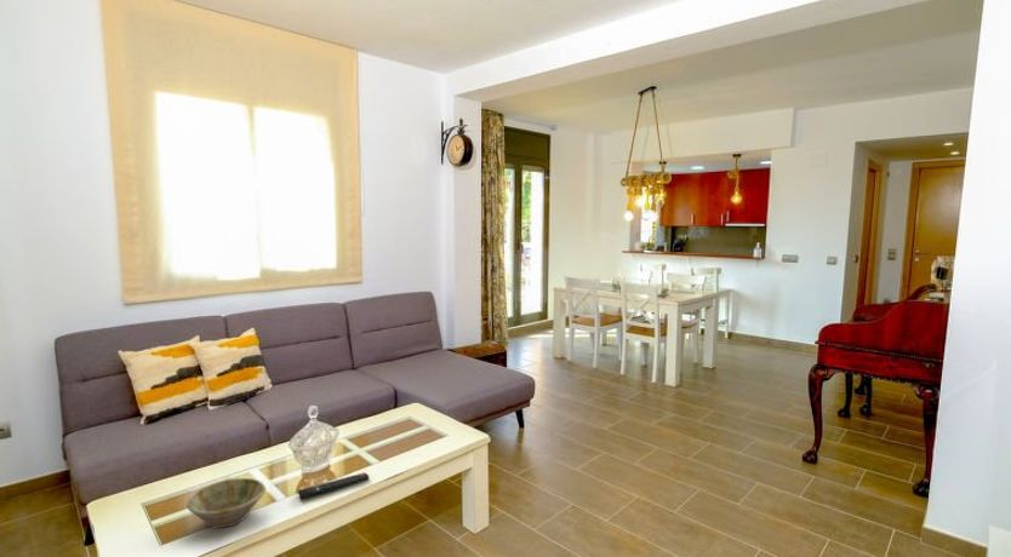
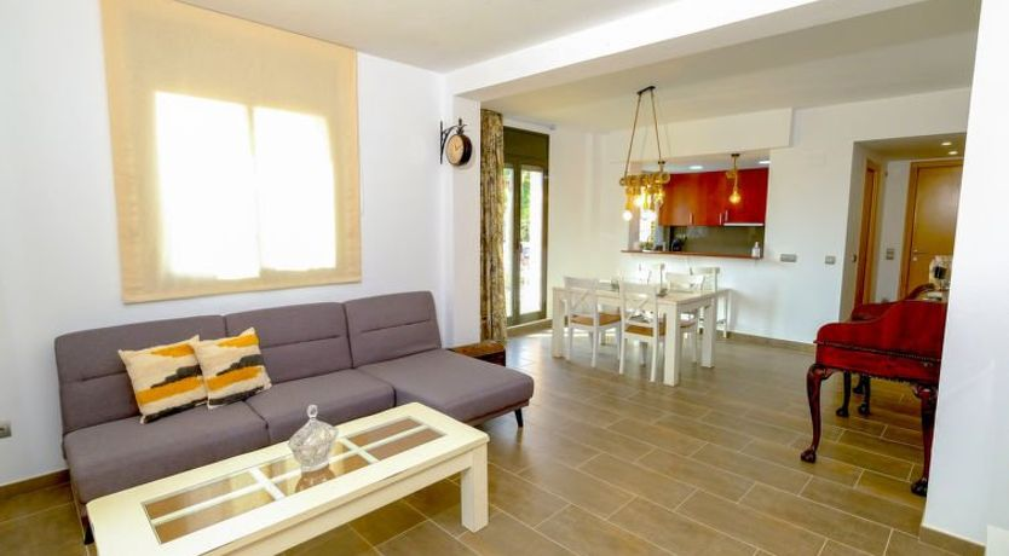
- remote control (335, 484)
- bowl (227, 505)
